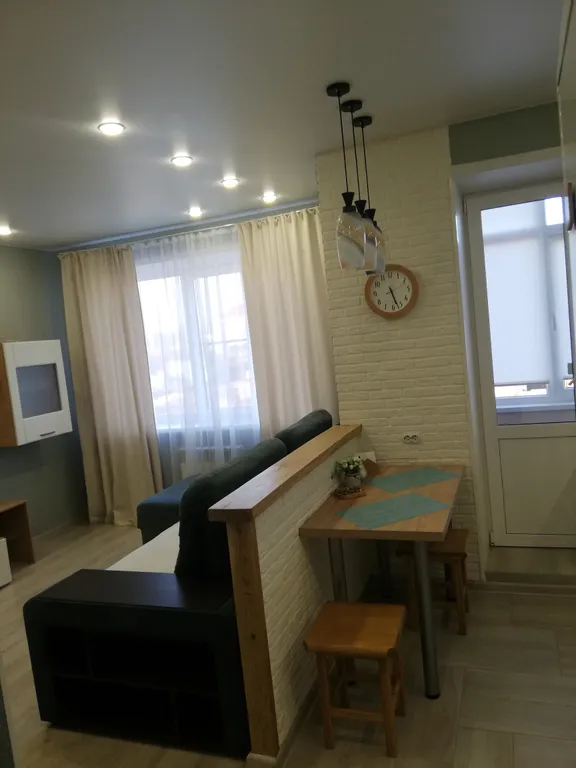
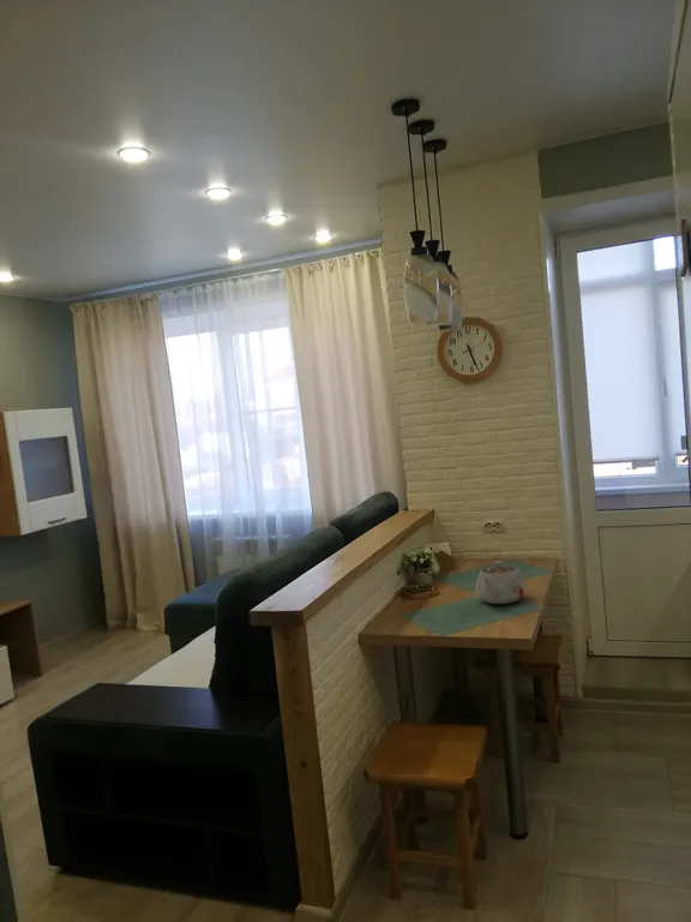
+ teapot (498, 581)
